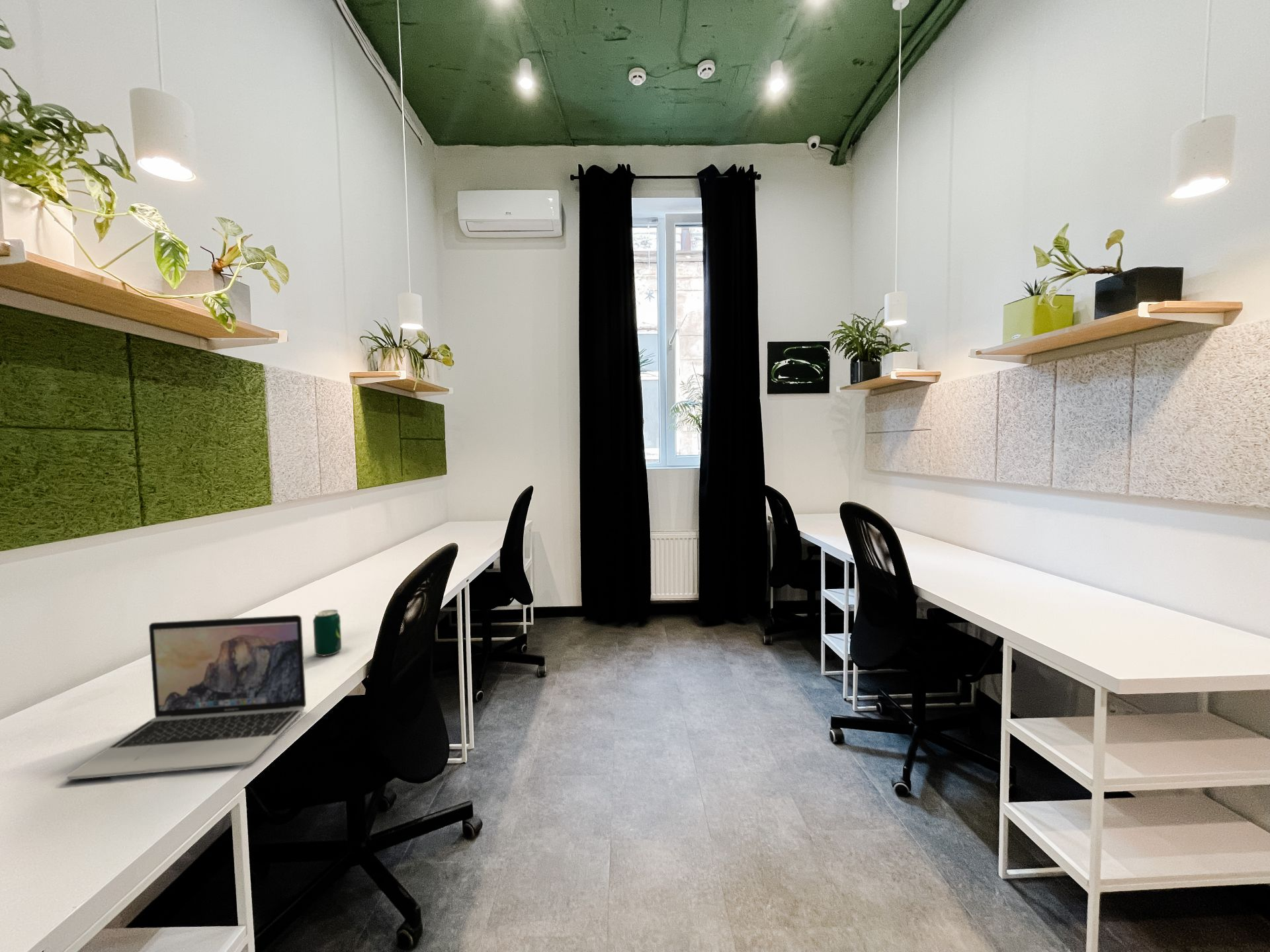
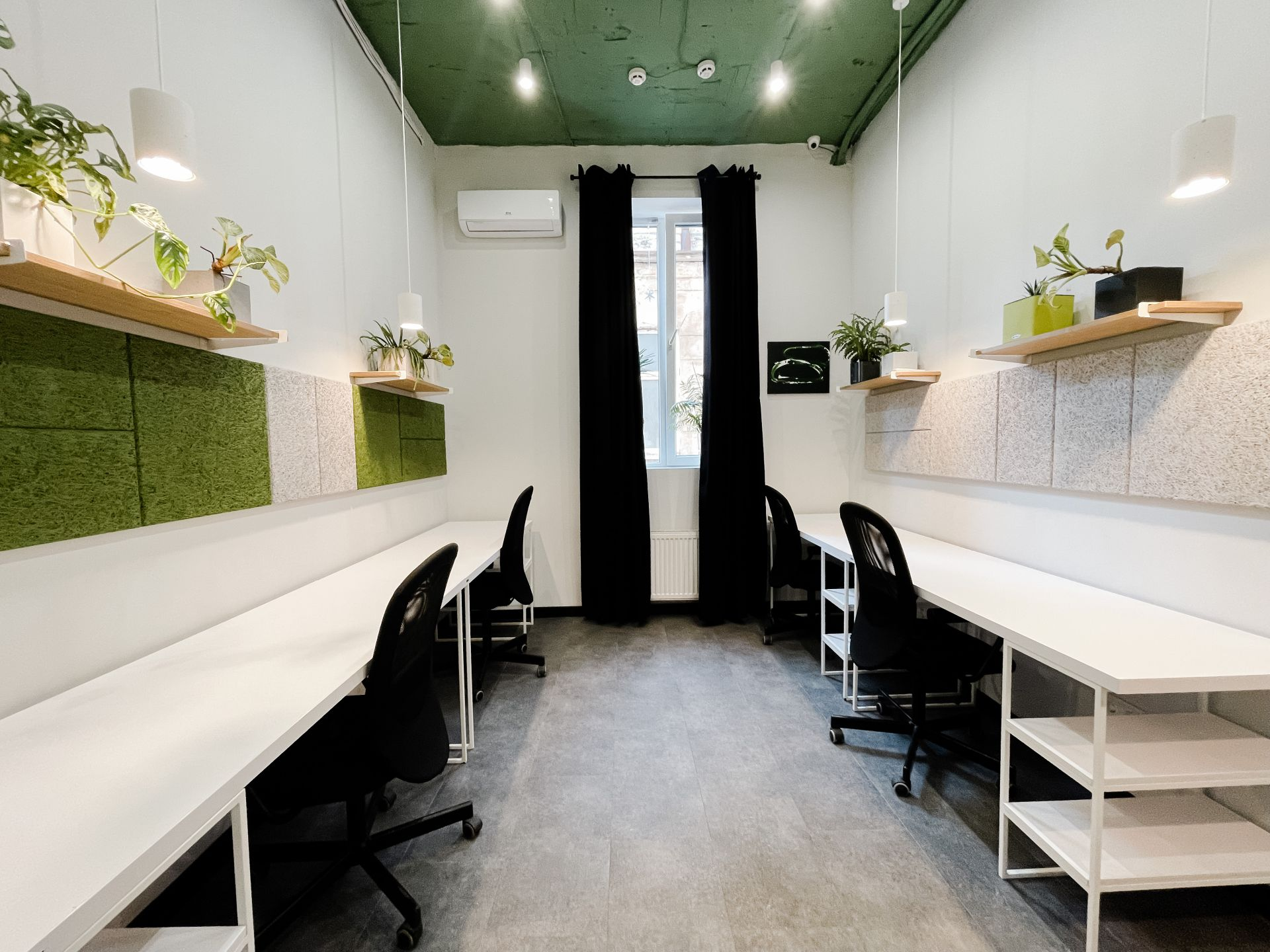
- laptop (196, 689)
- beverage can (327, 632)
